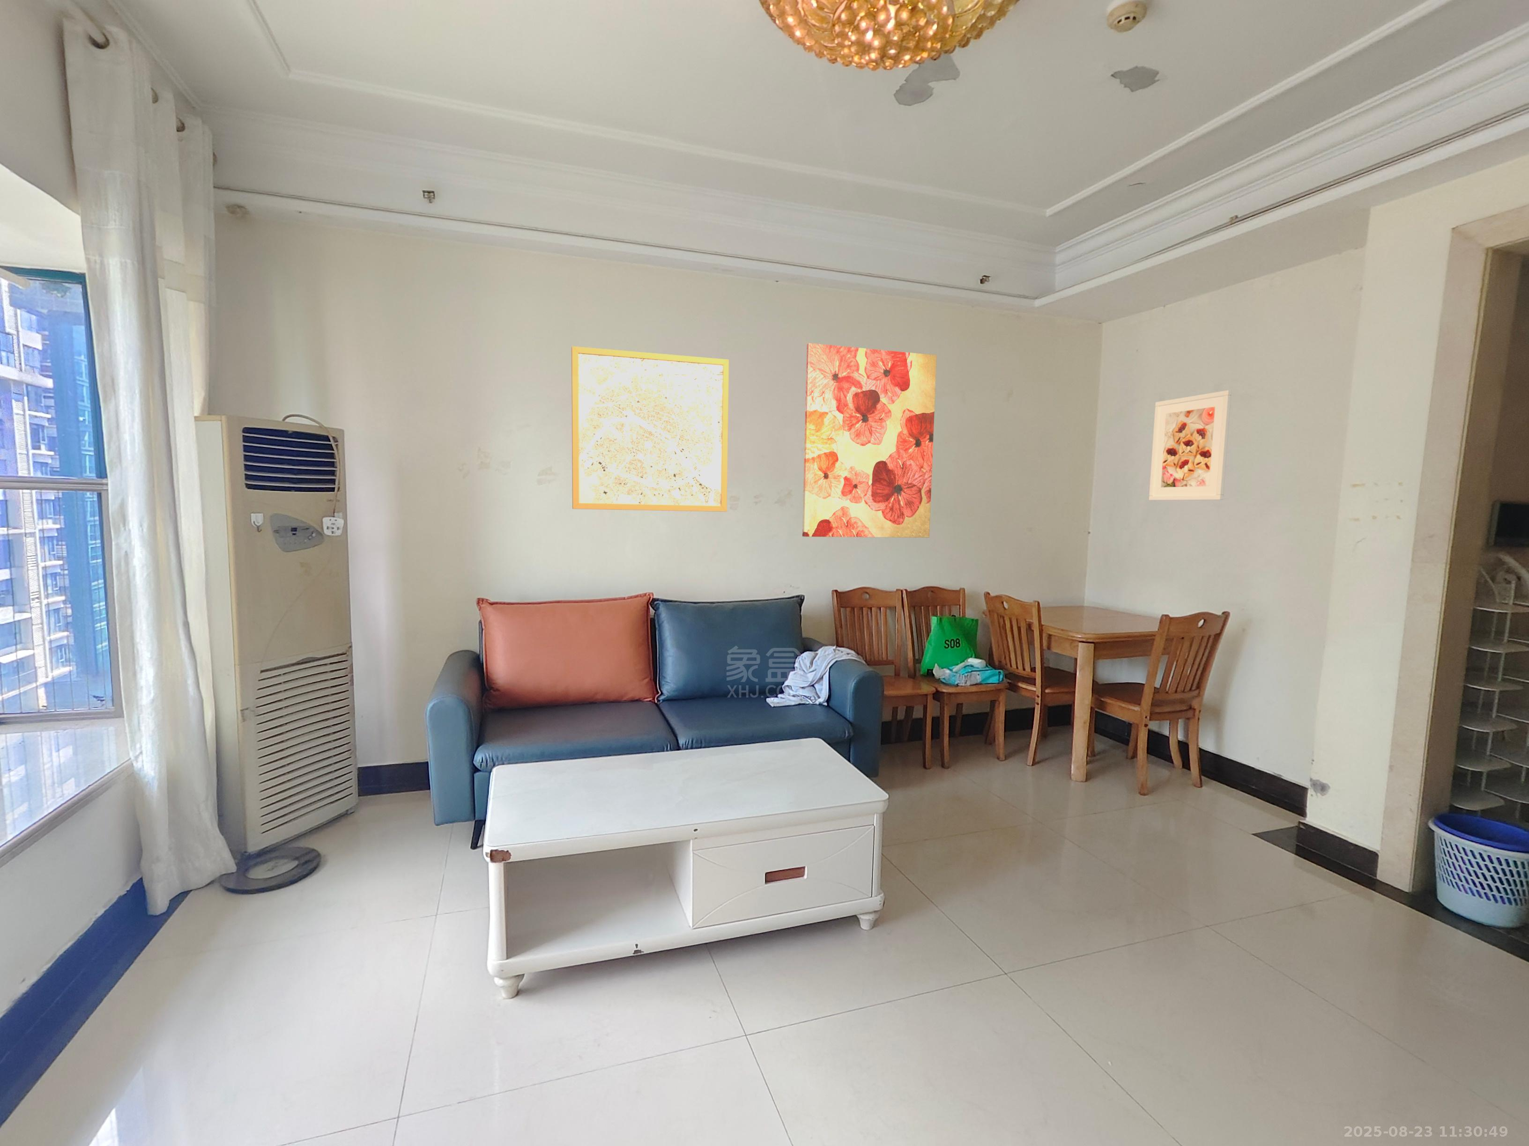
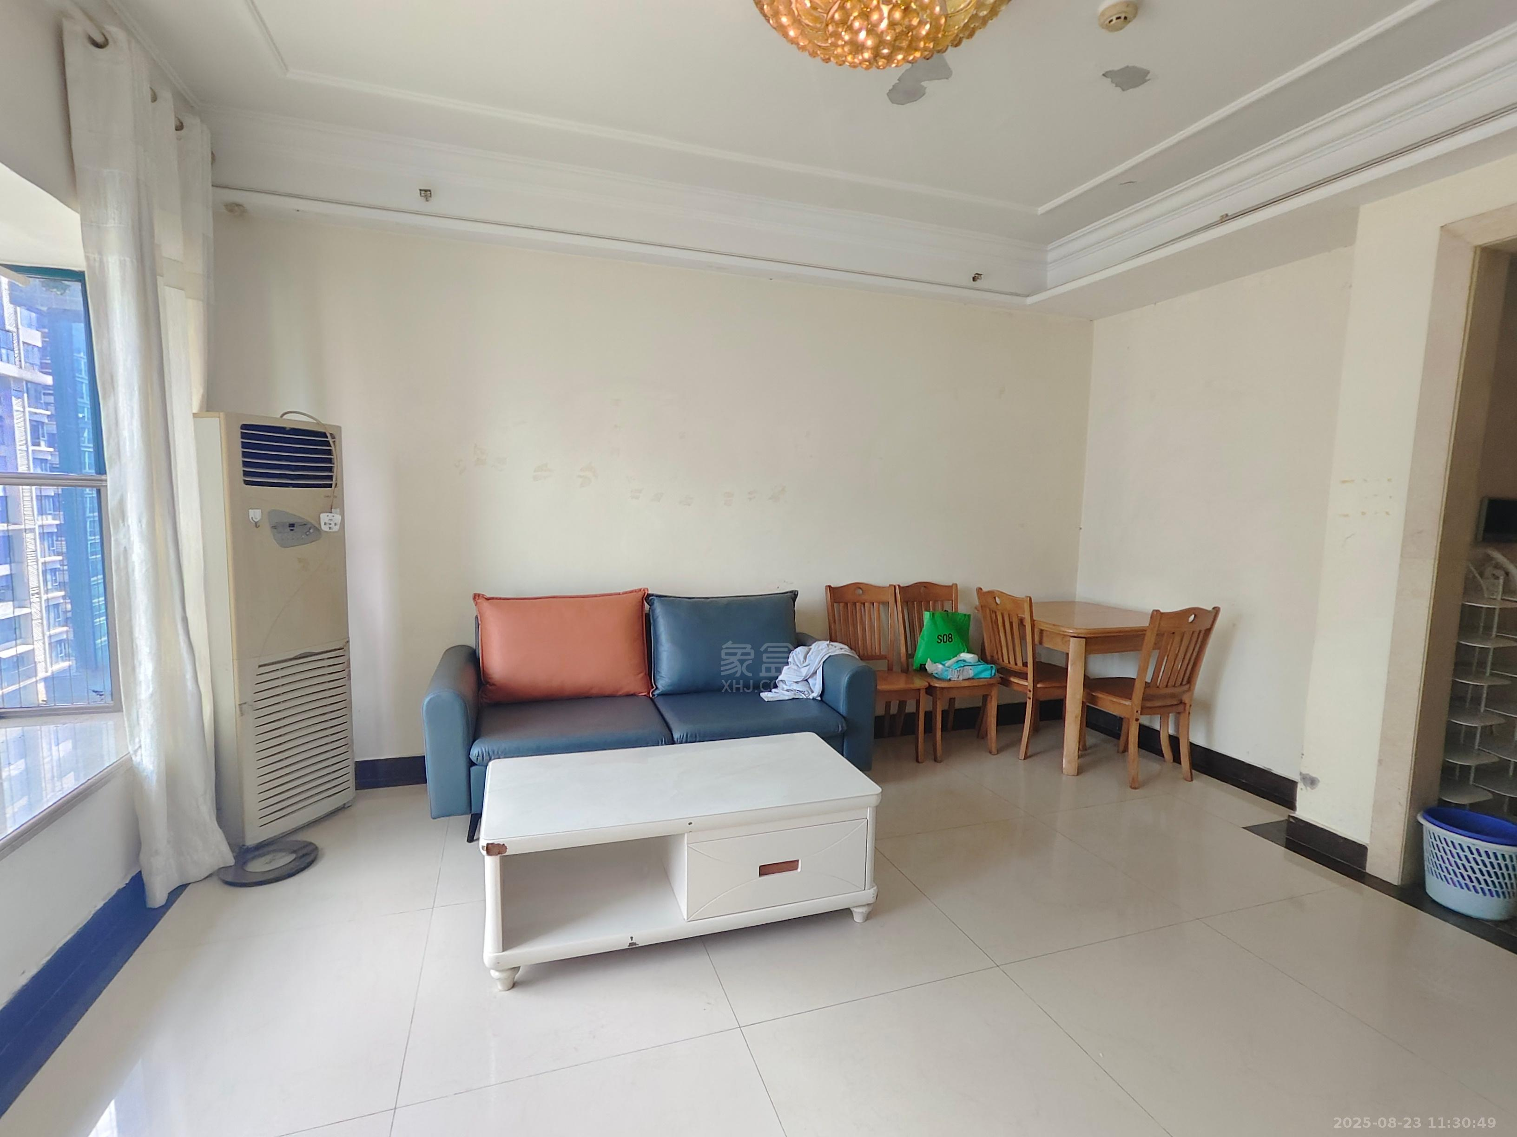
- wall art (870, 444)
- wall art (653, 432)
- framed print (1187, 449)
